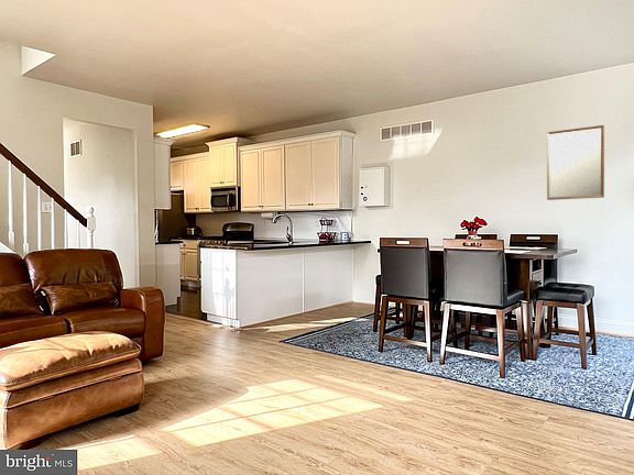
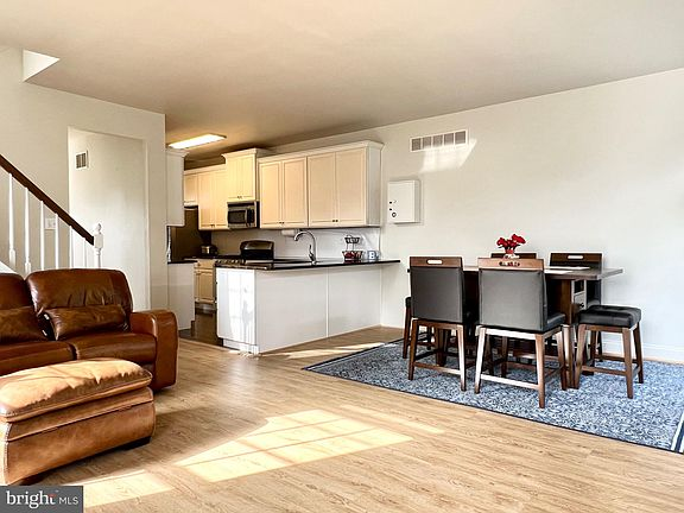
- home mirror (575, 164)
